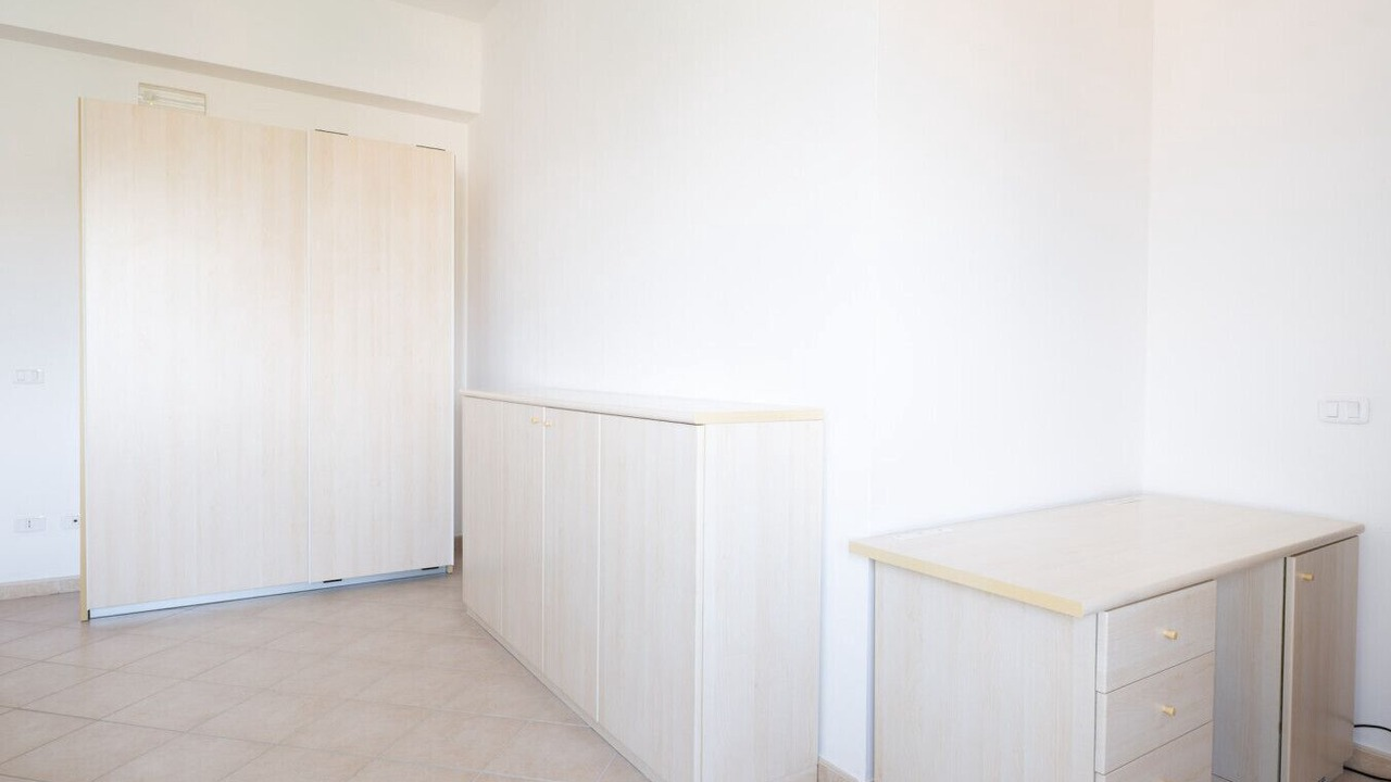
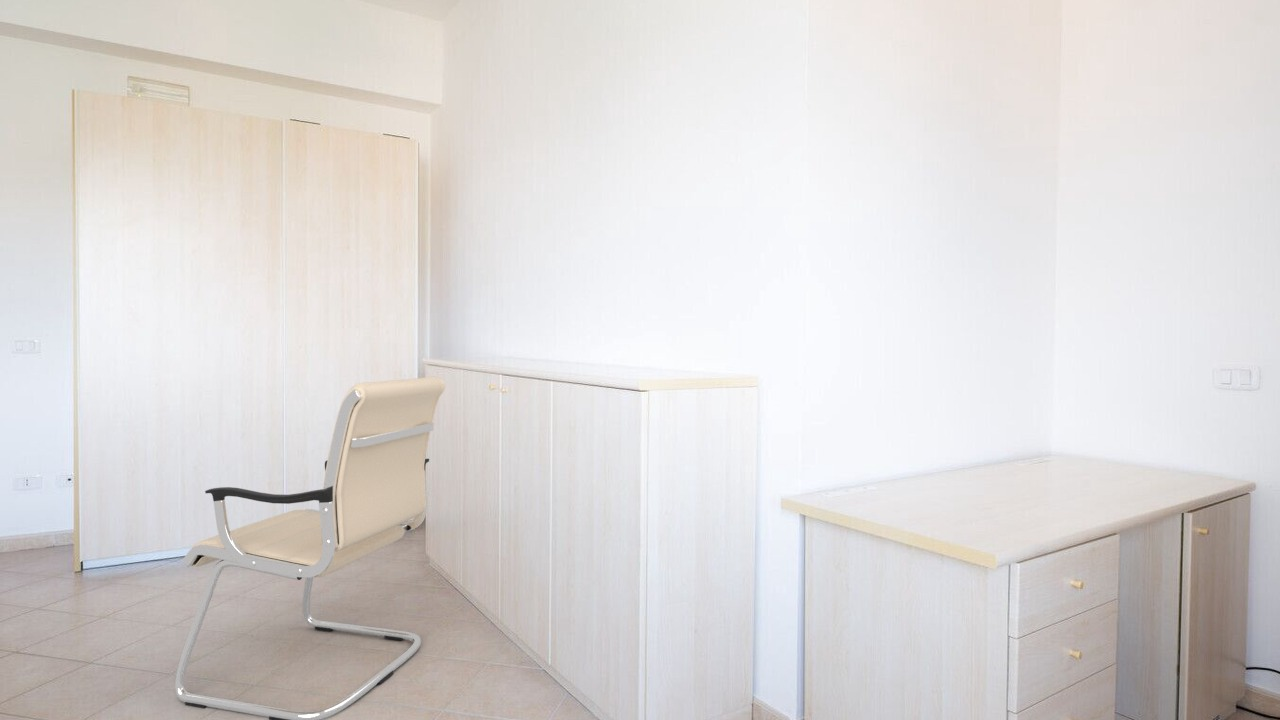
+ office chair (318, 524)
